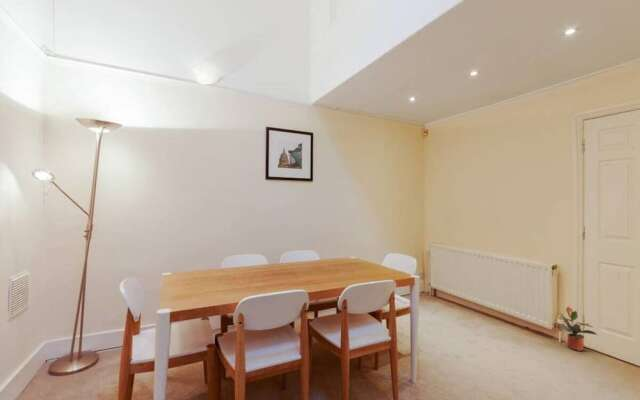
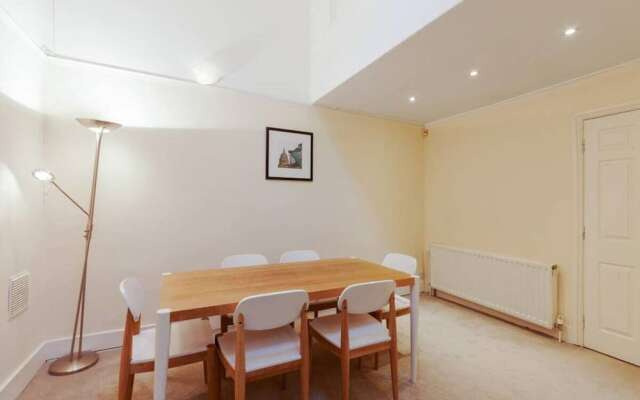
- potted plant (574, 329)
